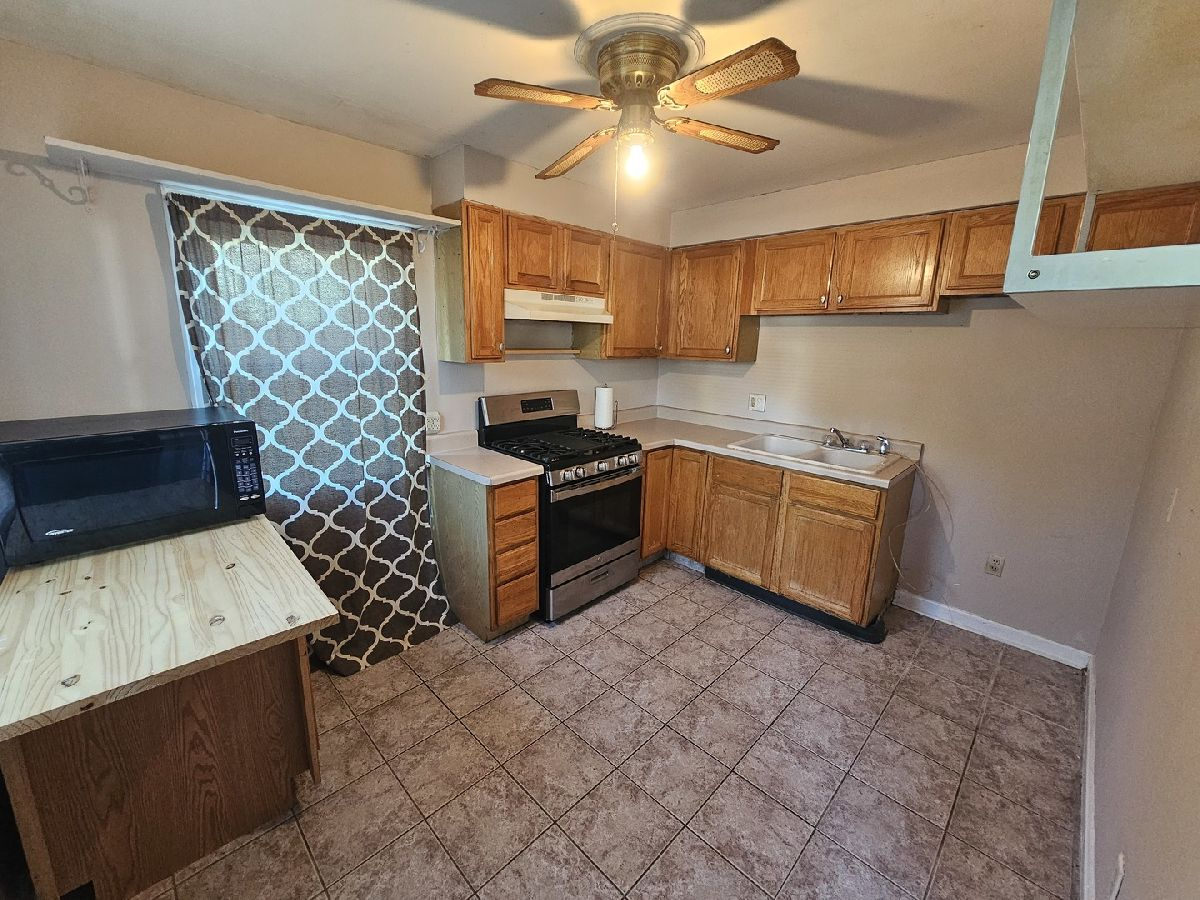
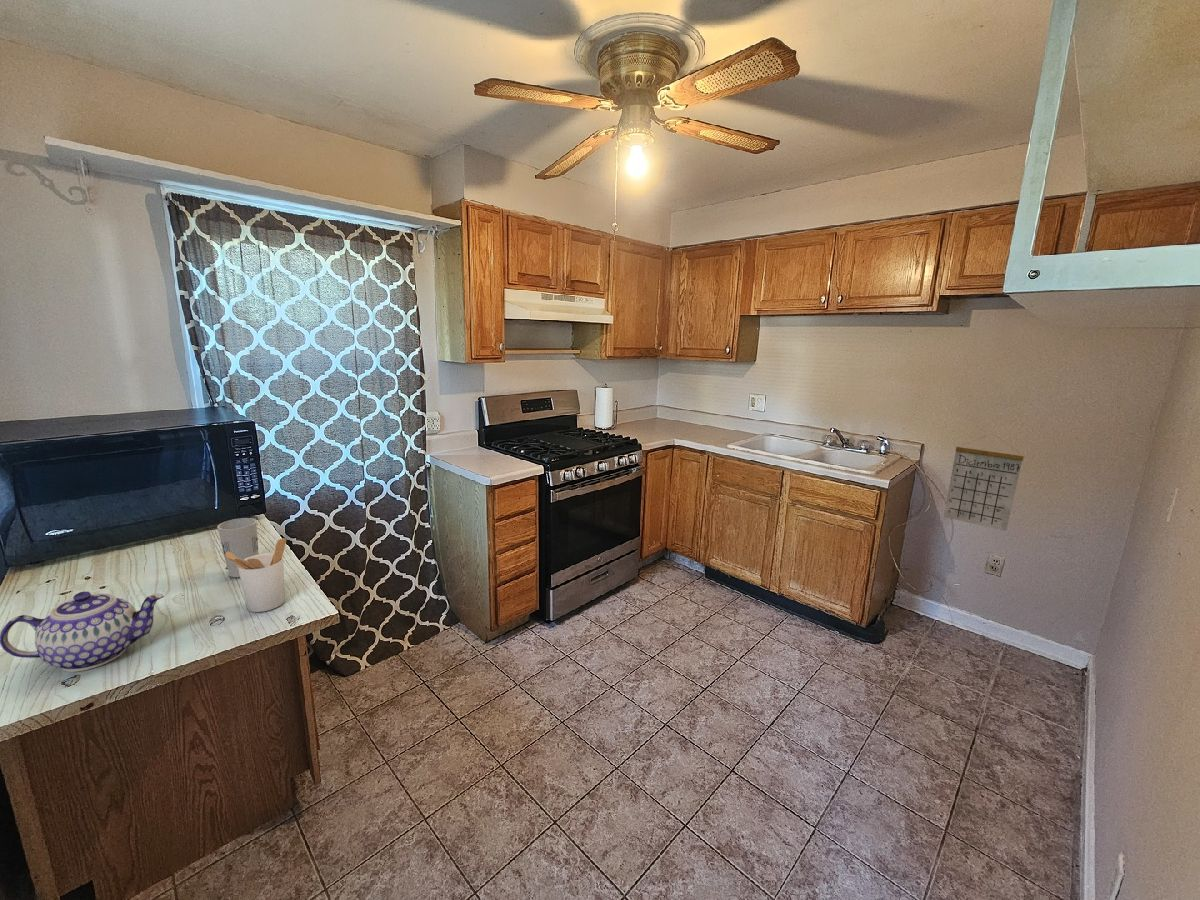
+ cup (240, 547)
+ teapot (88, 624)
+ utensil holder (257, 576)
+ calendar (983, 479)
